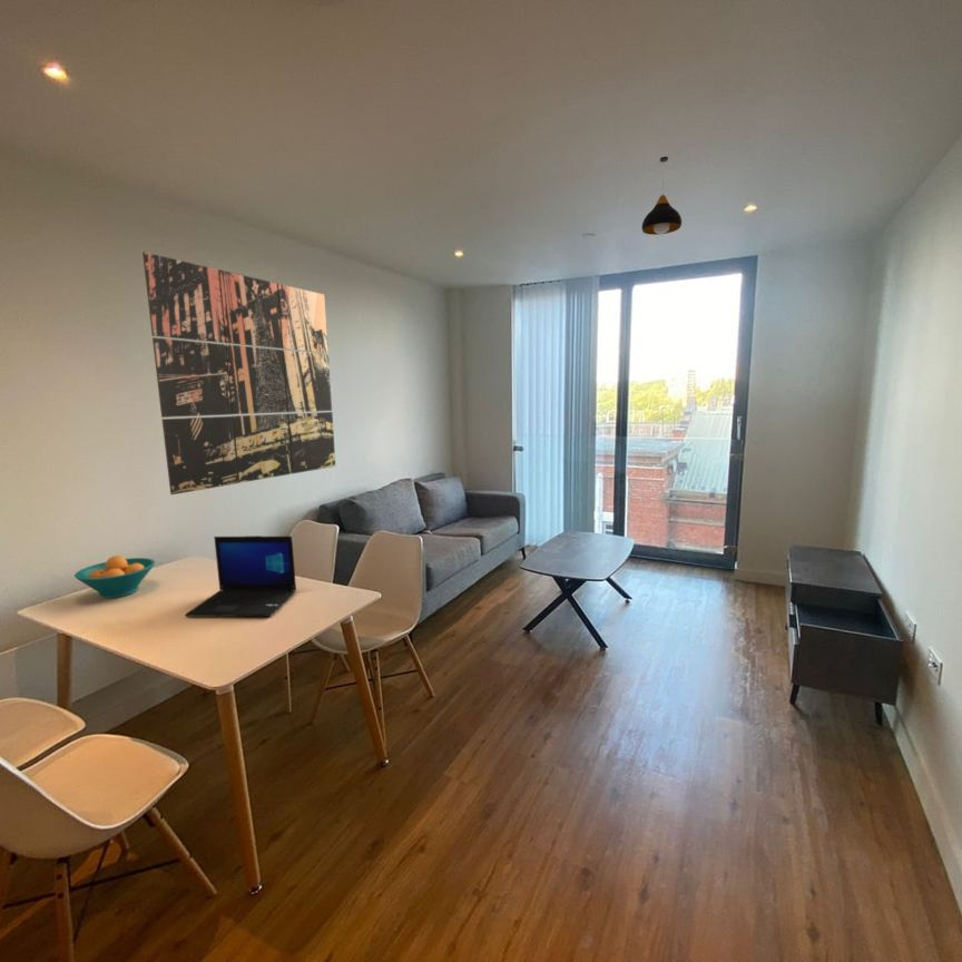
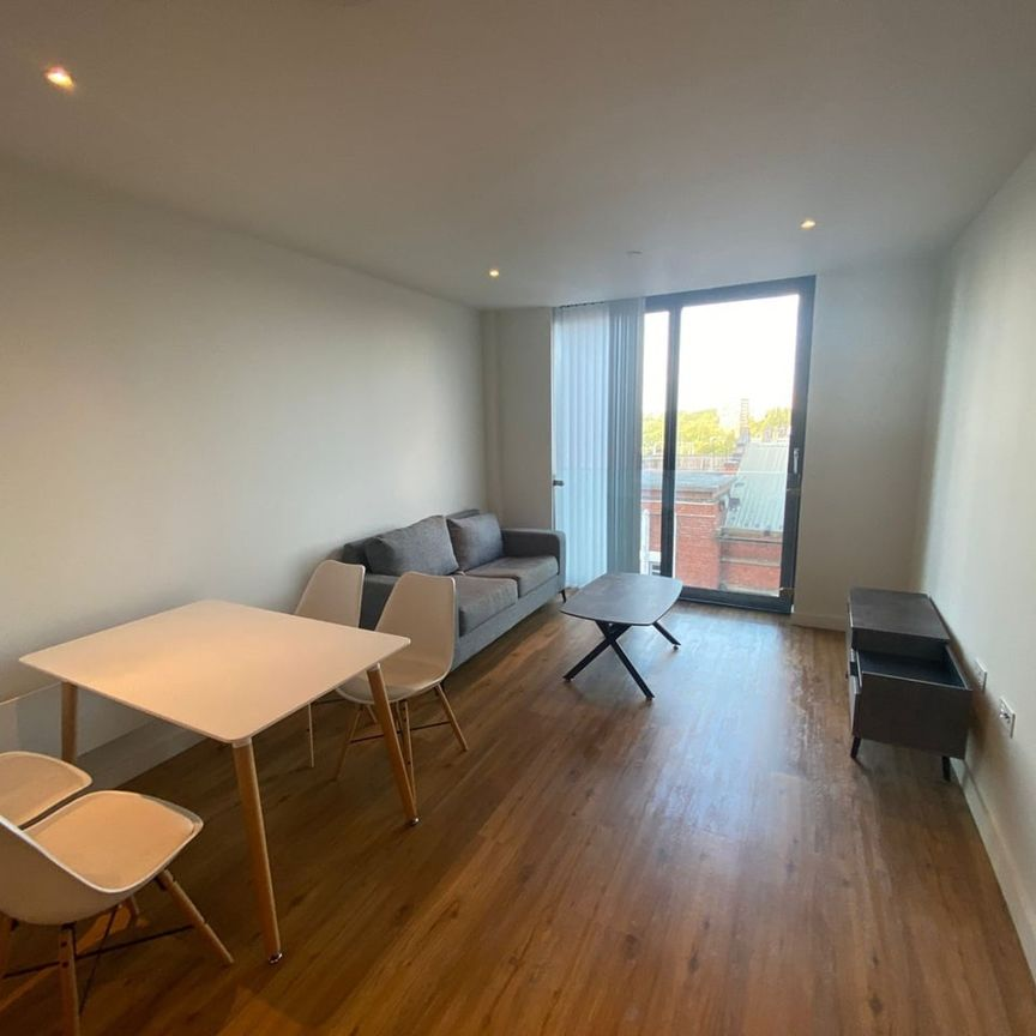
- laptop (240, 573)
- pendant light (662, 196)
- wall art (258, 381)
- fruit bowl (117, 575)
